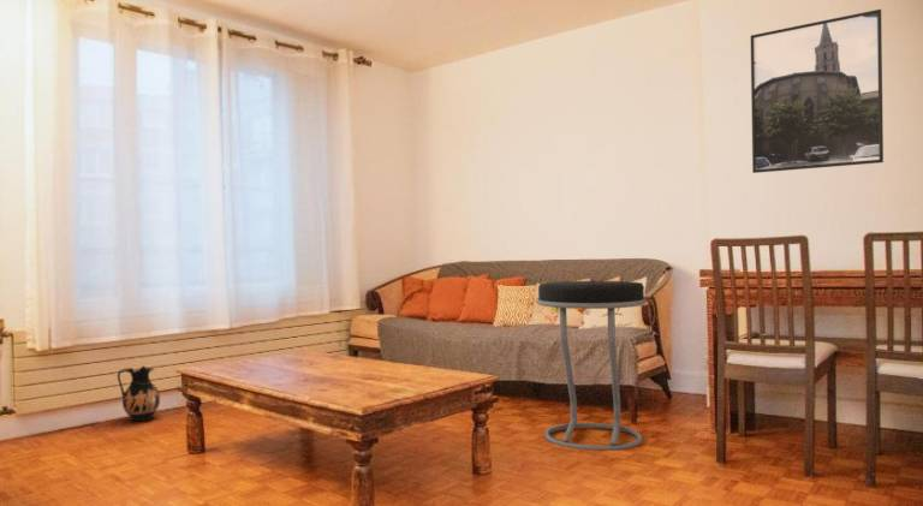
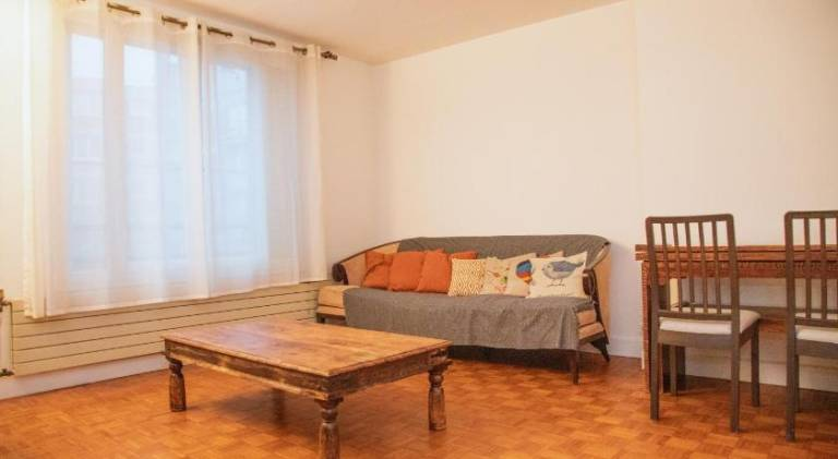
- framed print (812, 95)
- stool (609, 358)
- ceramic jug (139, 393)
